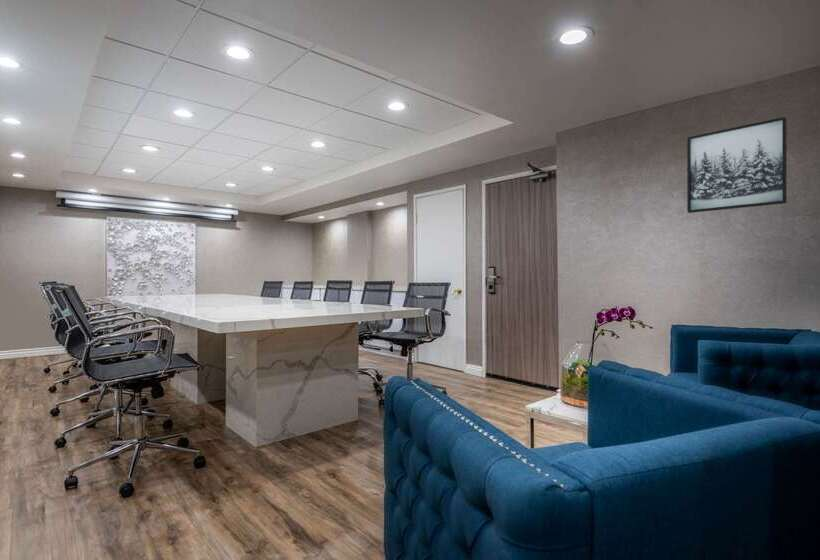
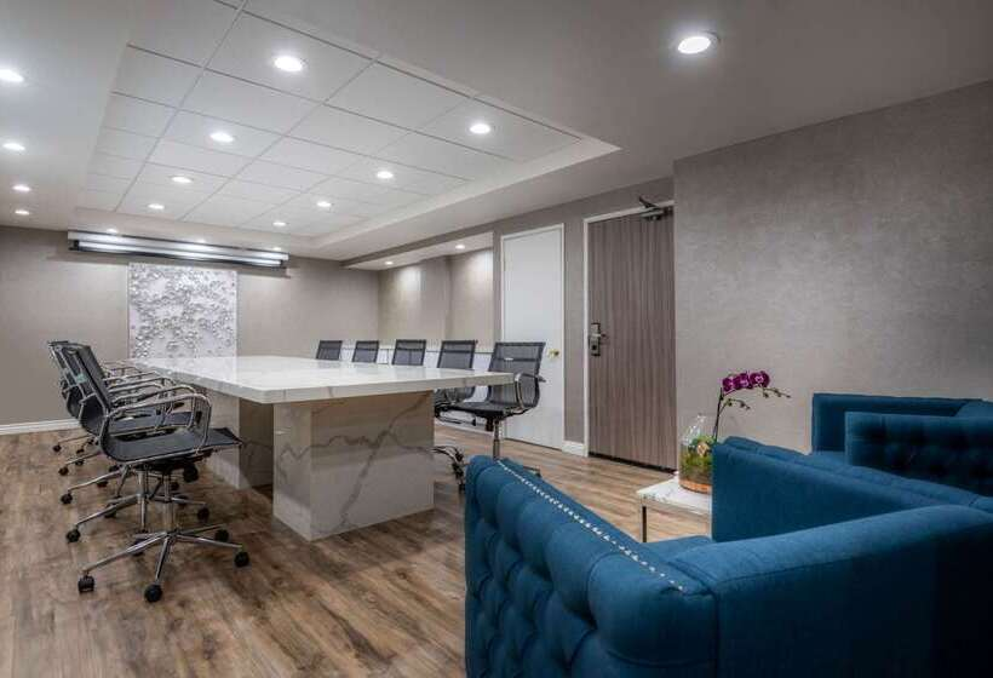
- wall art (733, 168)
